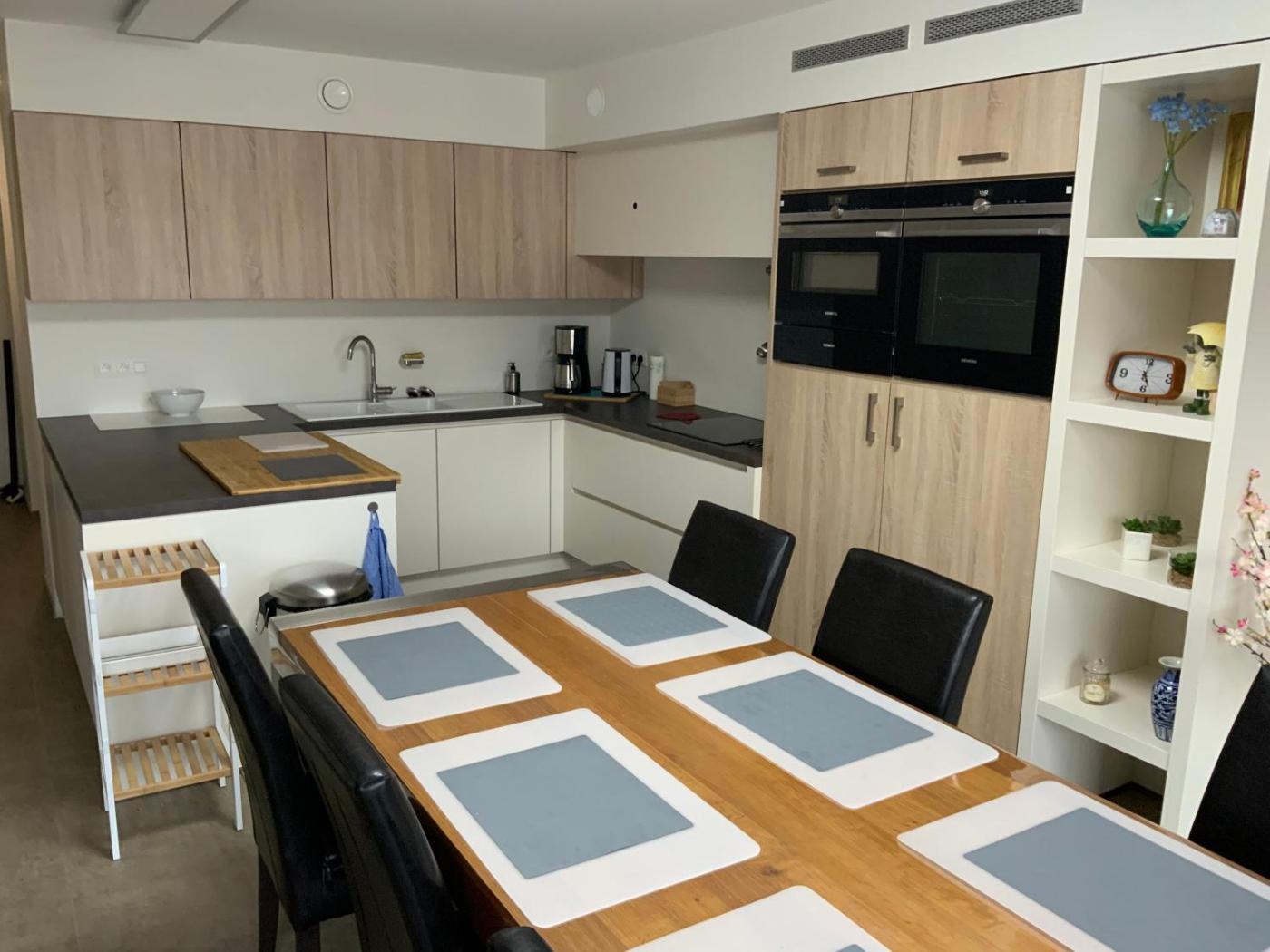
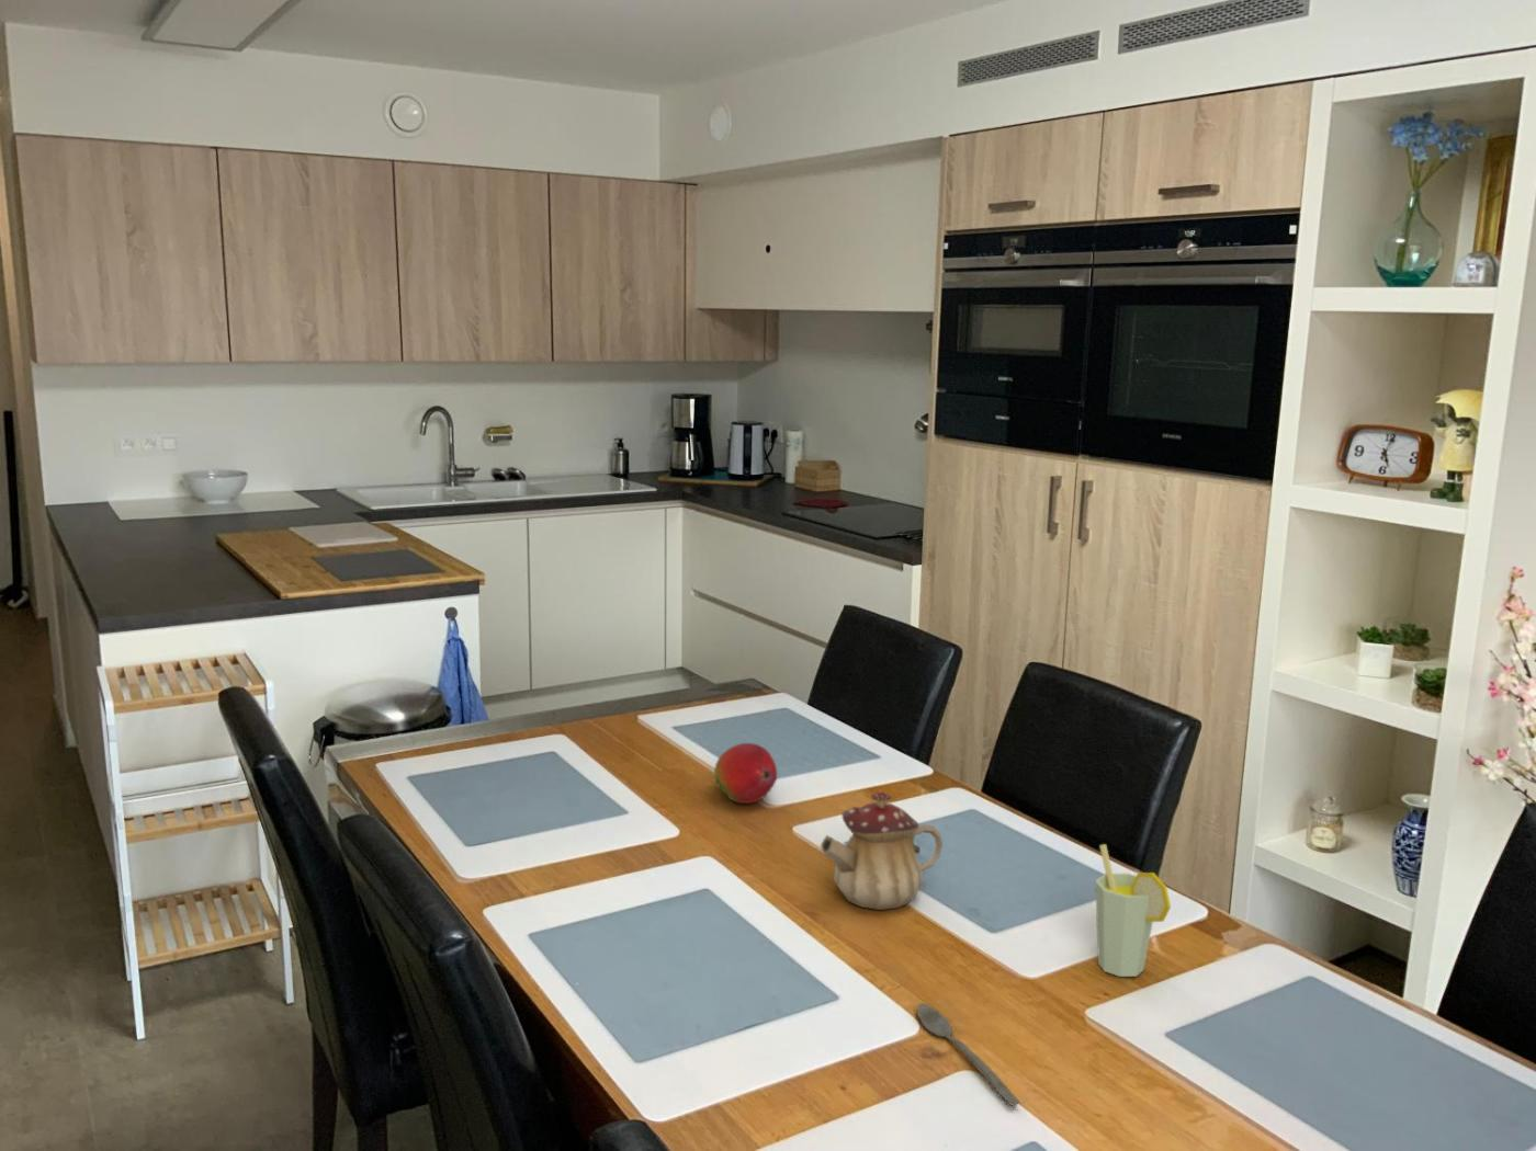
+ teapot (884, 841)
+ spoon (964, 1051)
+ cup (1130, 914)
+ fruit (743, 771)
